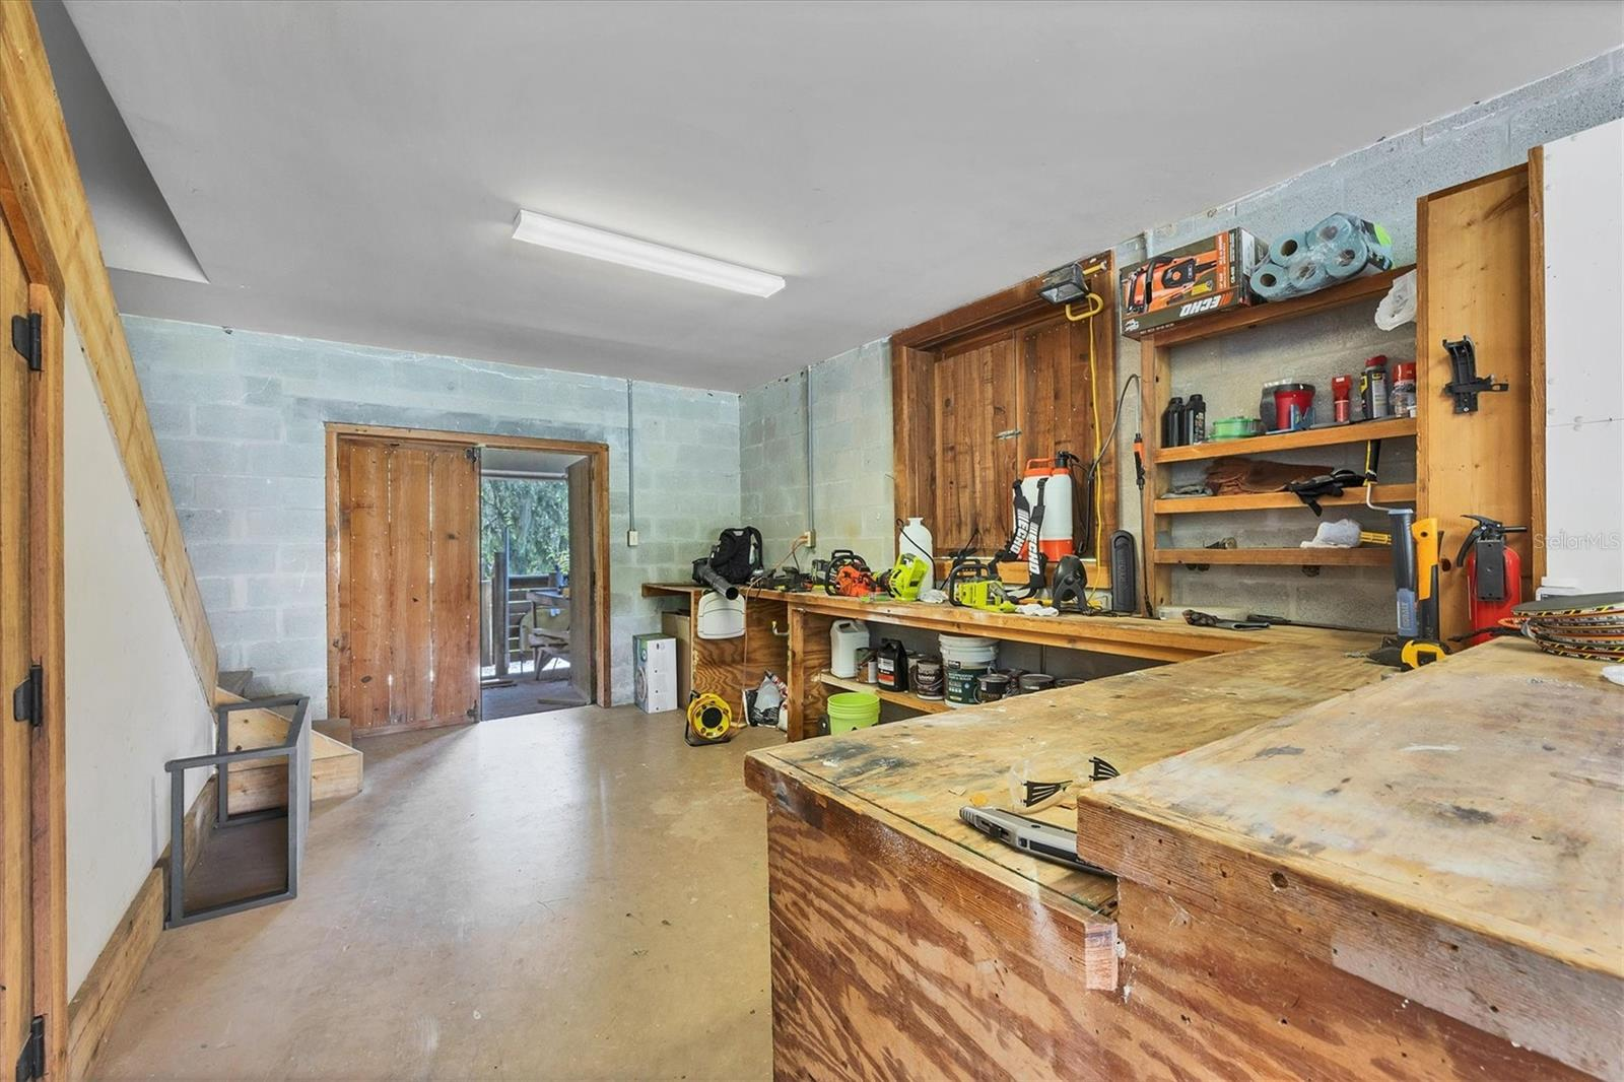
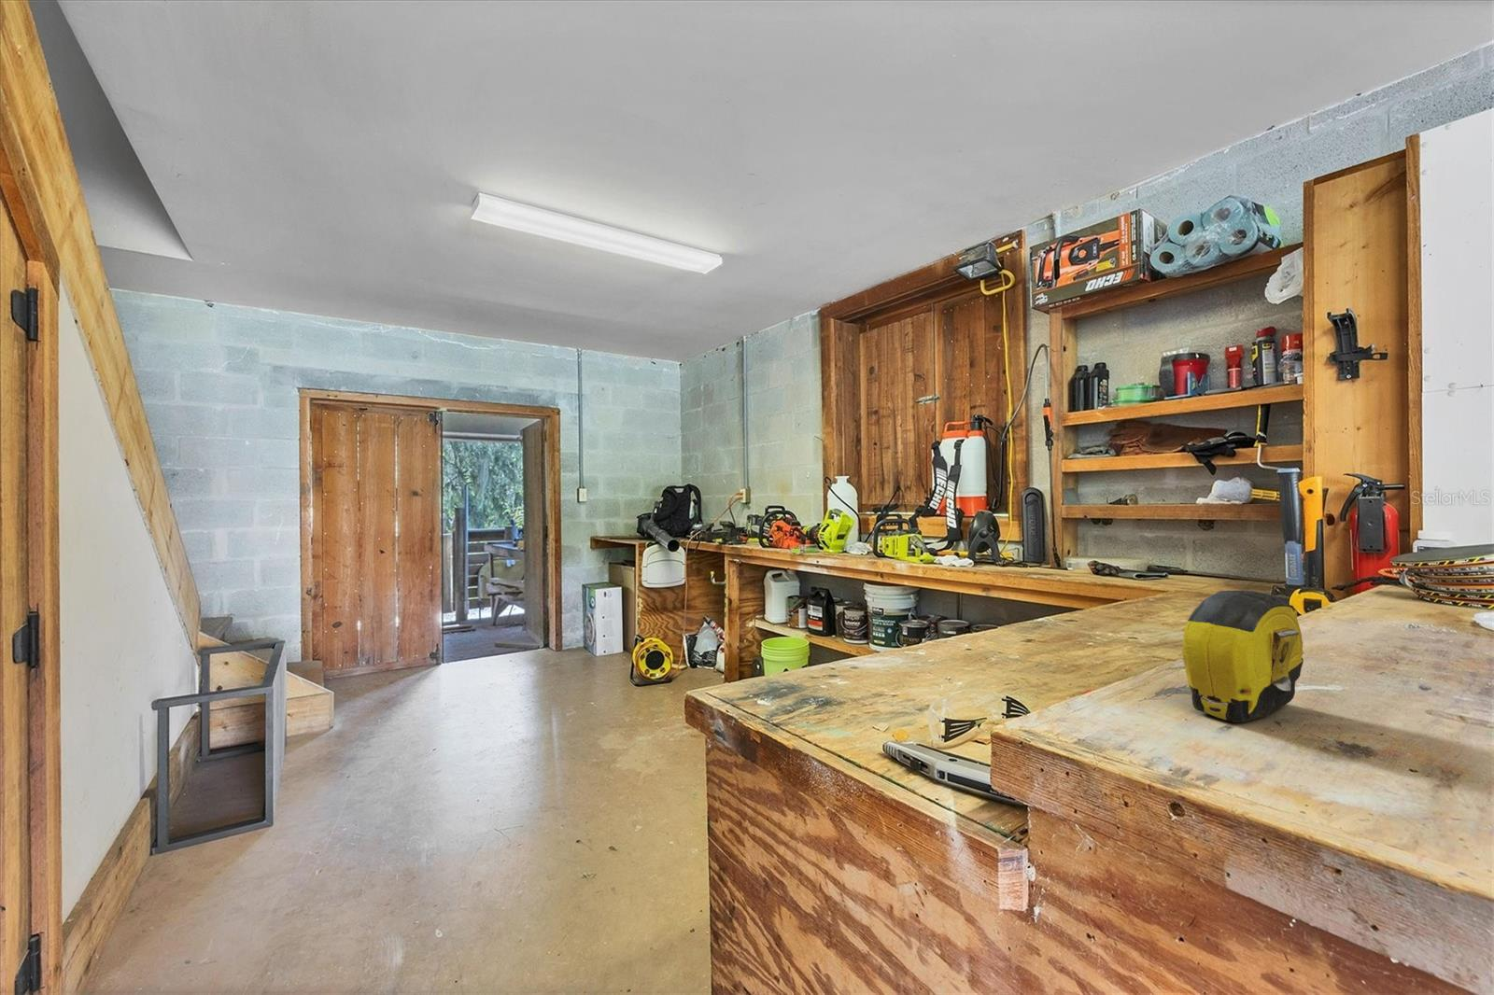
+ tape measure (1247, 651)
